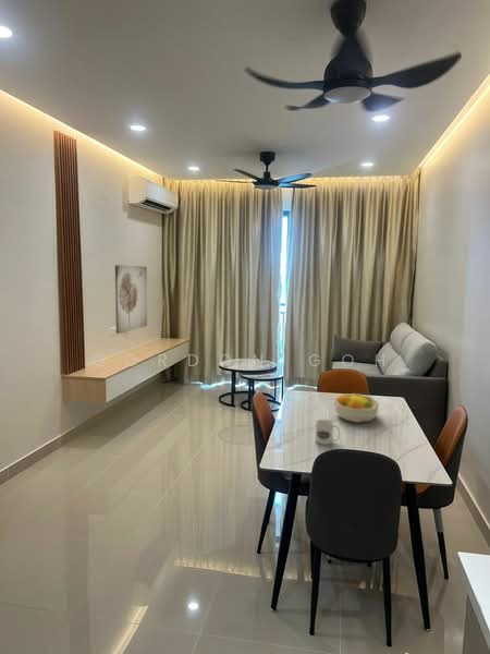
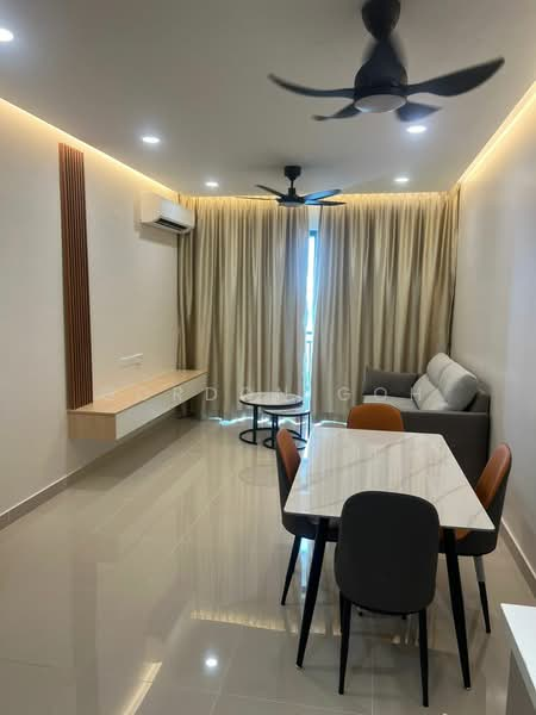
- mug (327, 432)
- fruit bowl (356, 404)
- wall art (132, 298)
